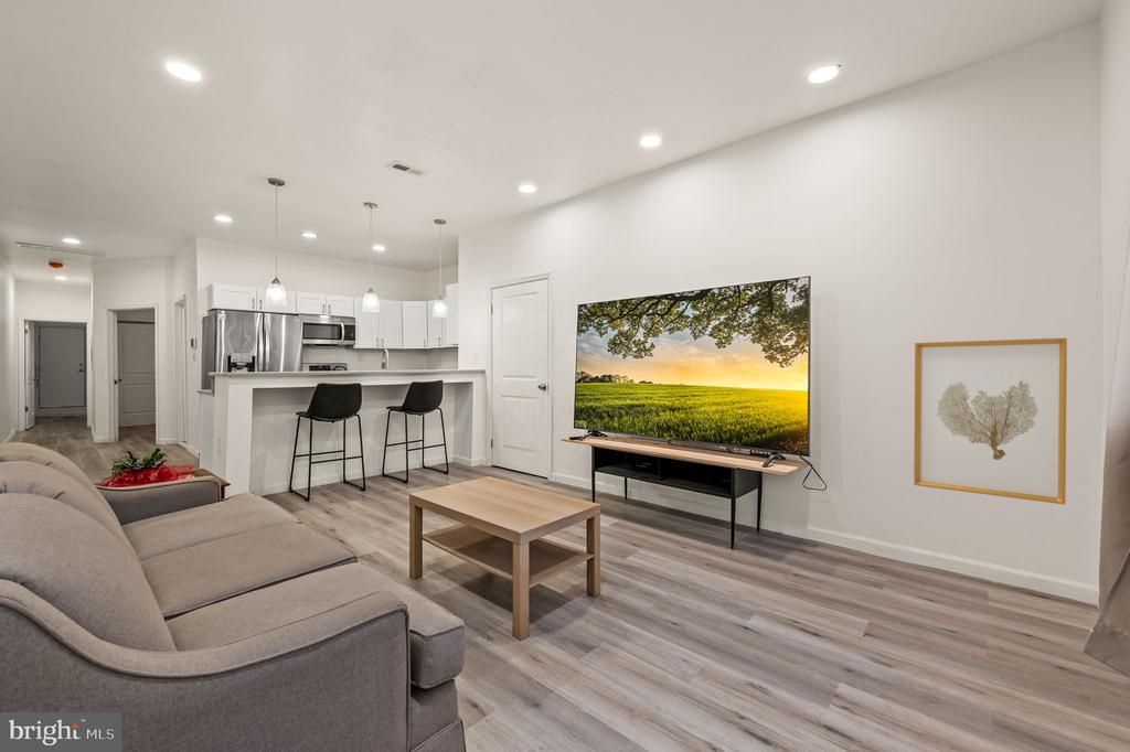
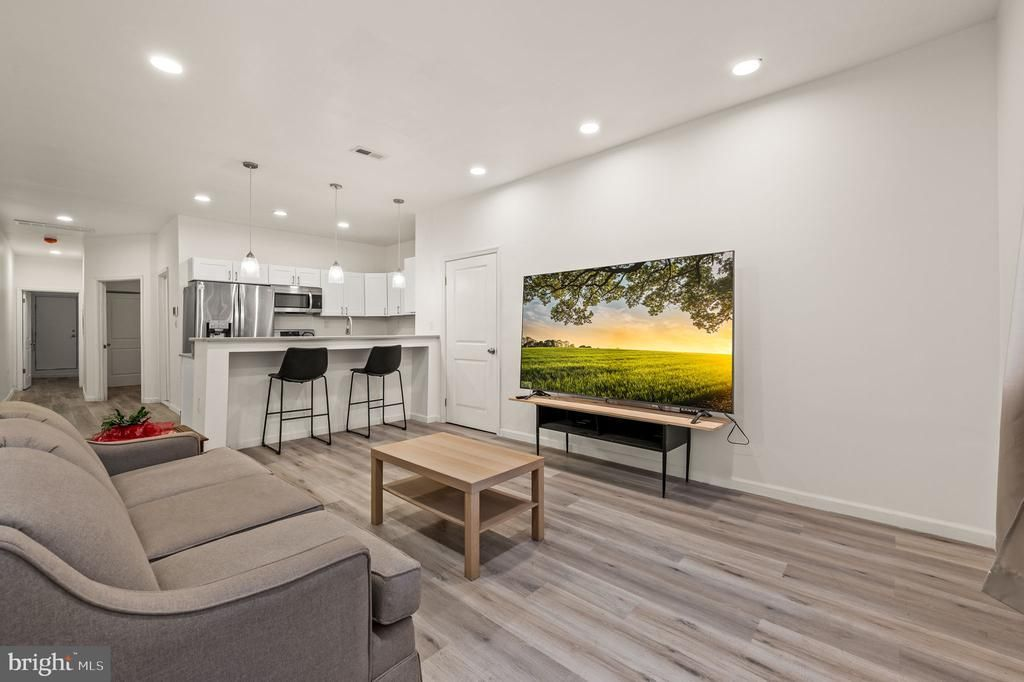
- wall art (984, 417)
